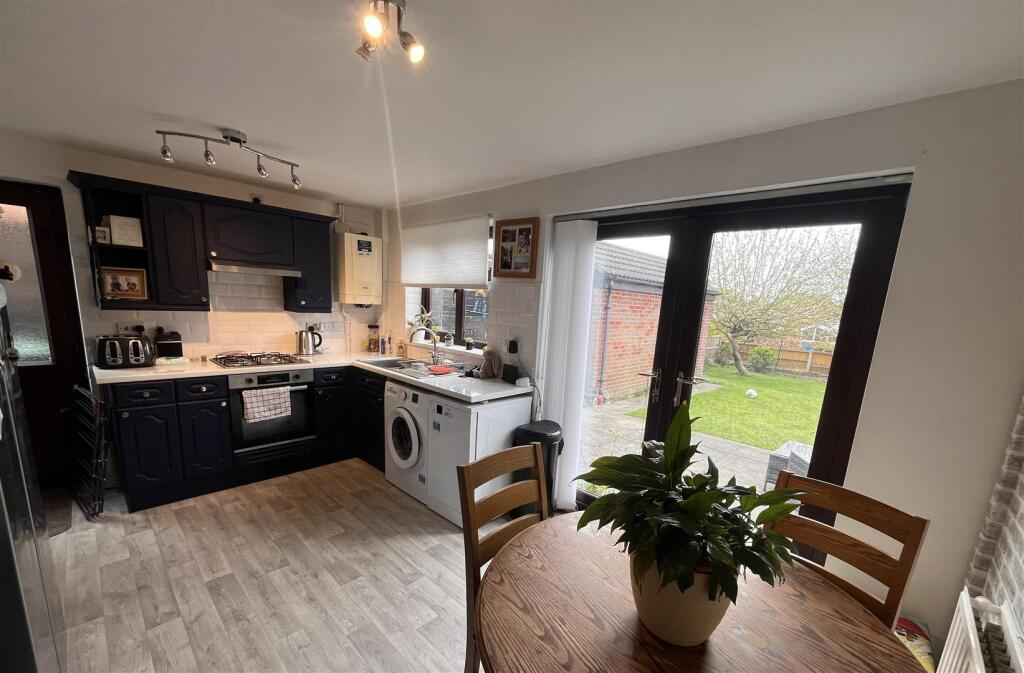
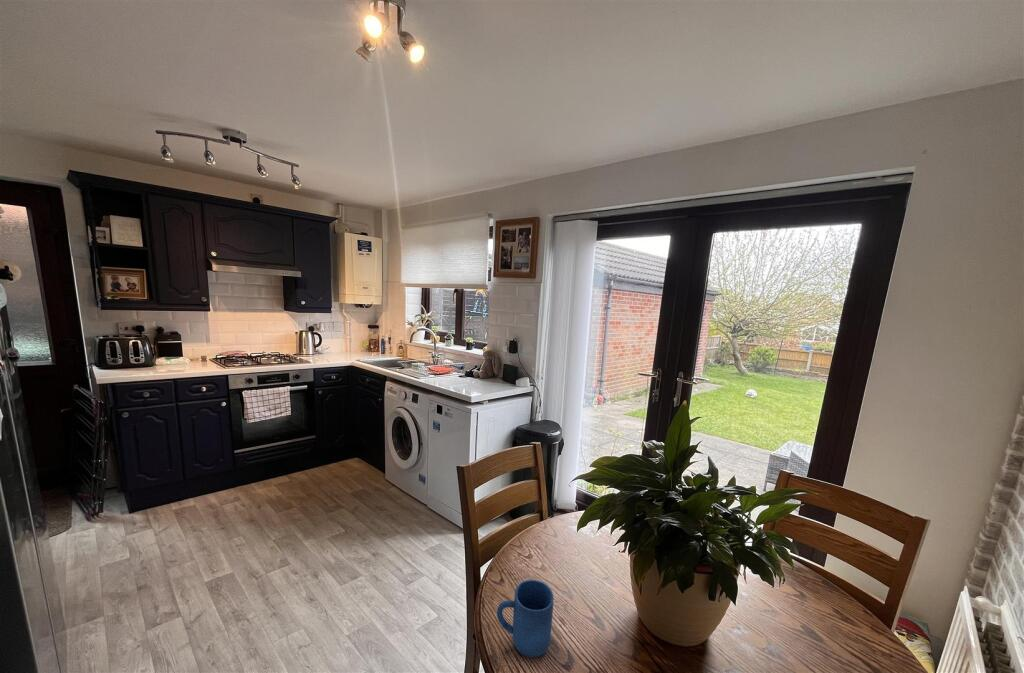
+ mug (524, 618)
